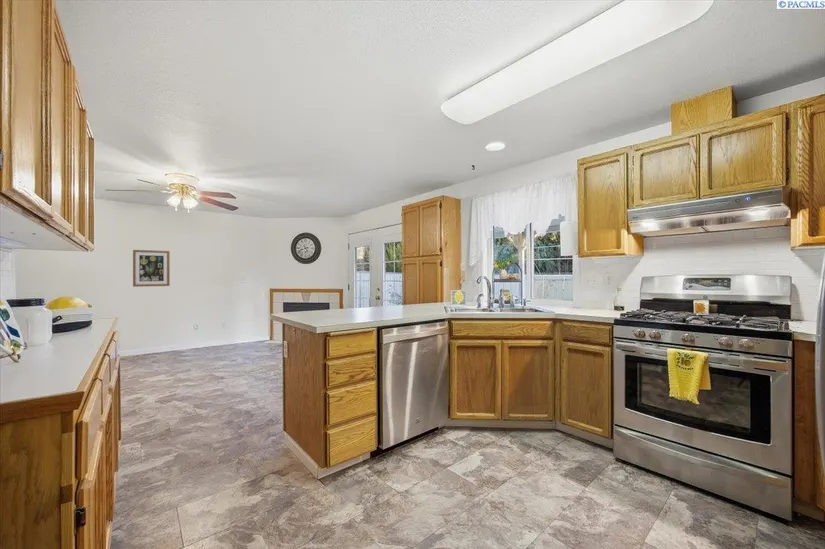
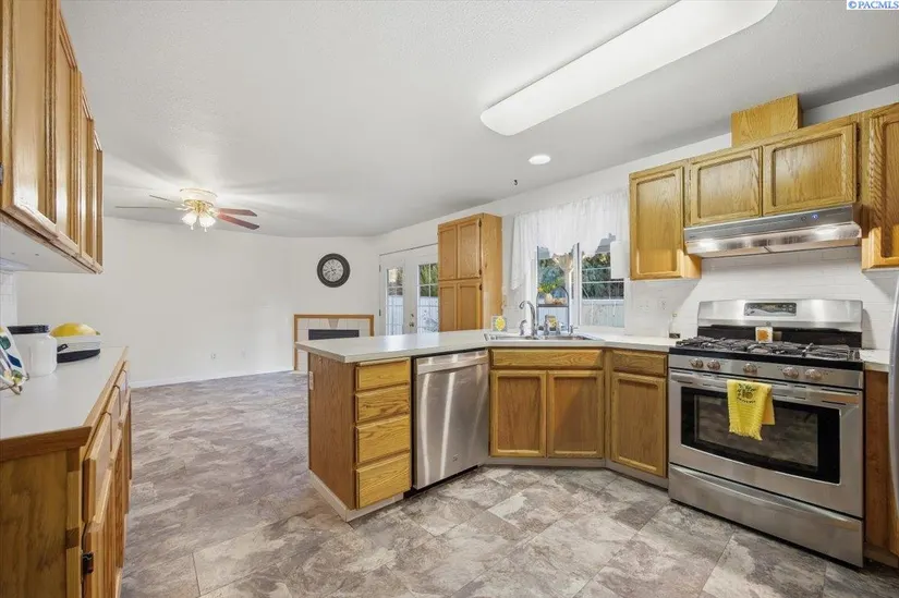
- wall art (151, 268)
